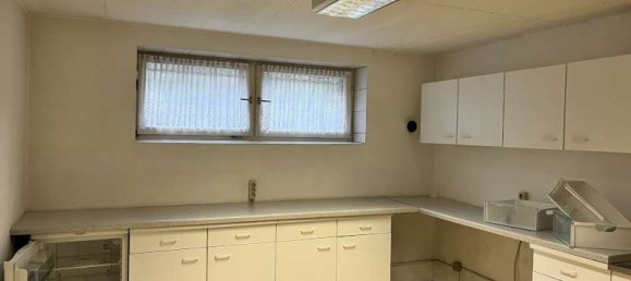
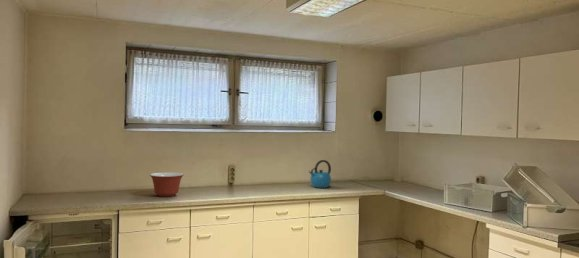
+ mixing bowl (166, 184)
+ kettle (319, 173)
